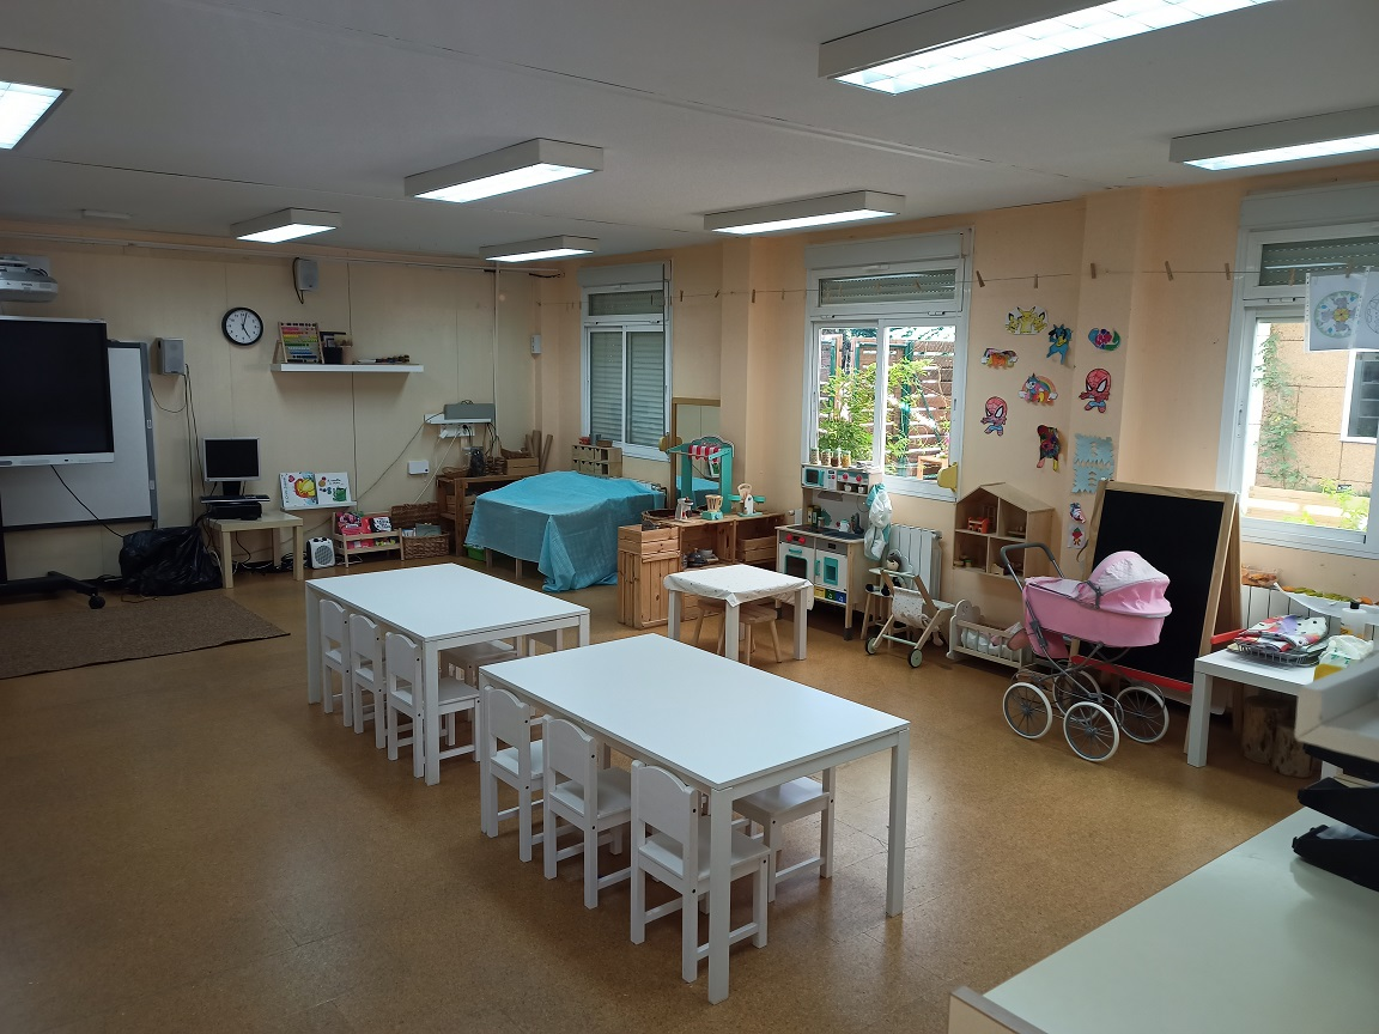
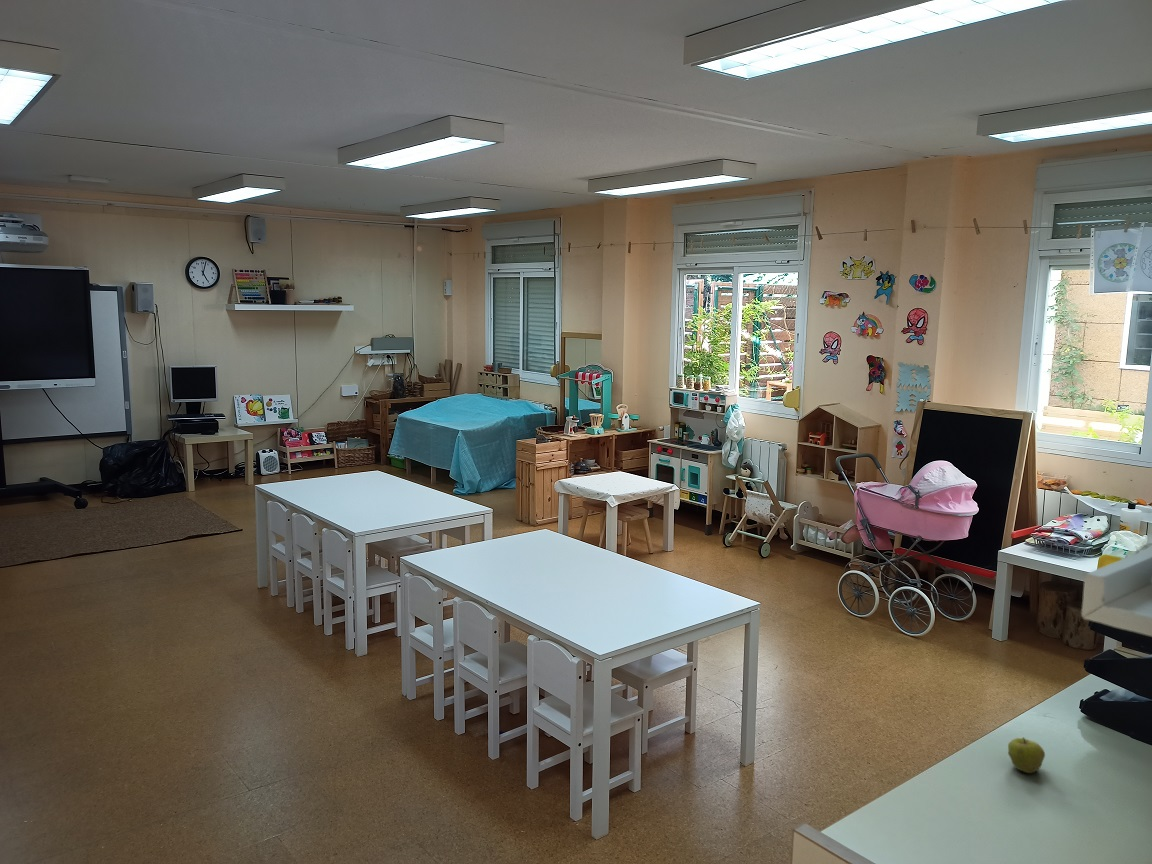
+ apple (1025, 753)
